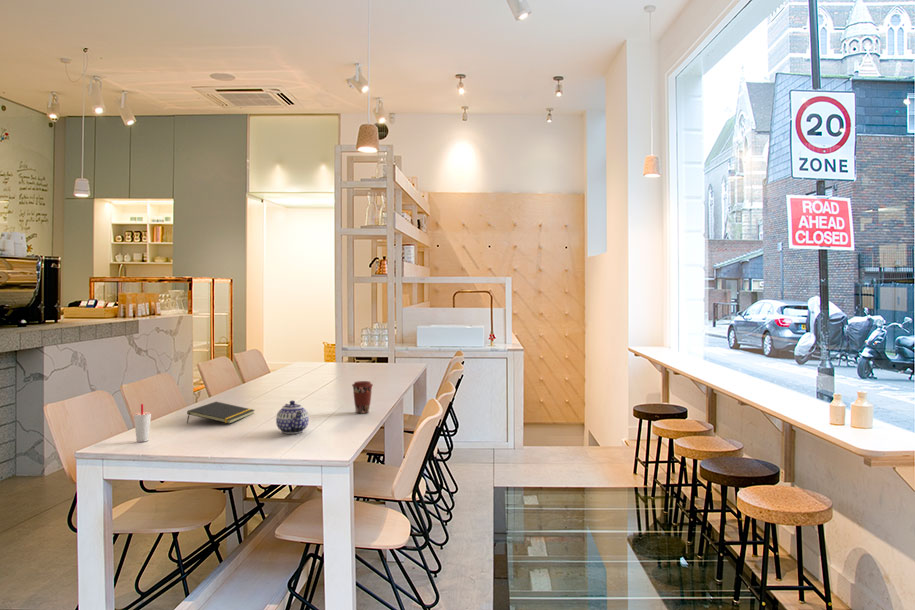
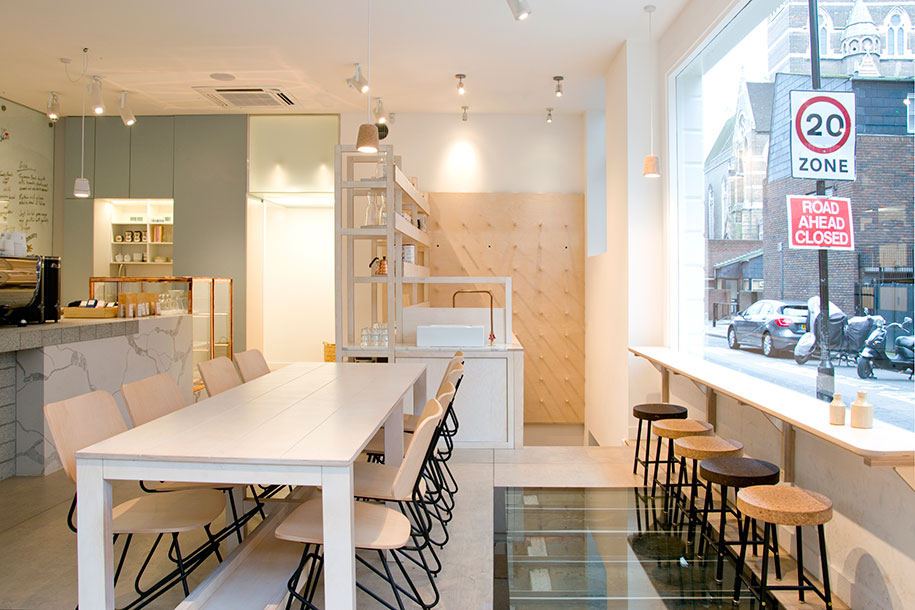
- coffee cup (362, 397)
- notepad (222, 412)
- teapot (292, 416)
- cup (142, 422)
